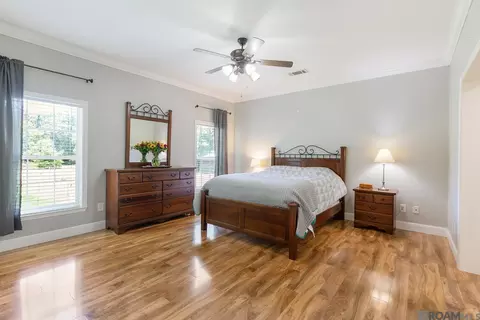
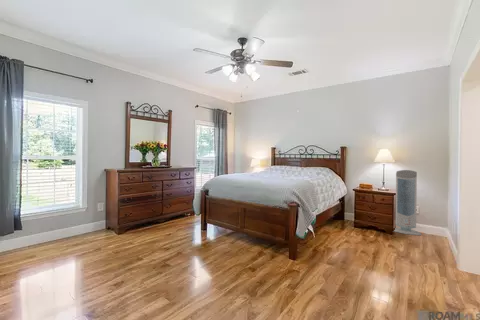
+ air purifier (405, 201)
